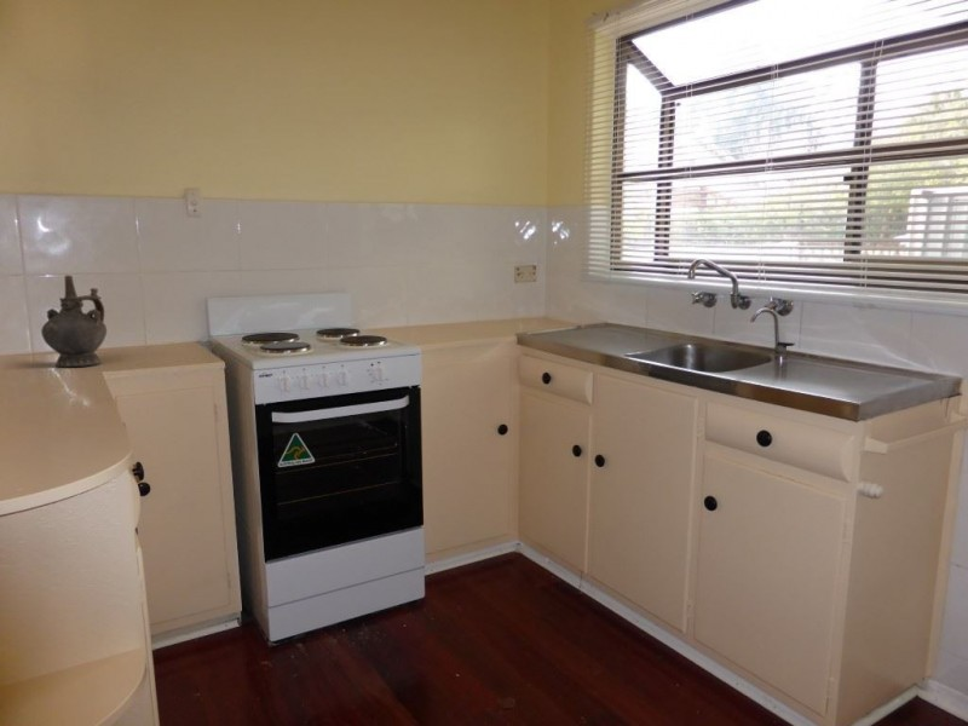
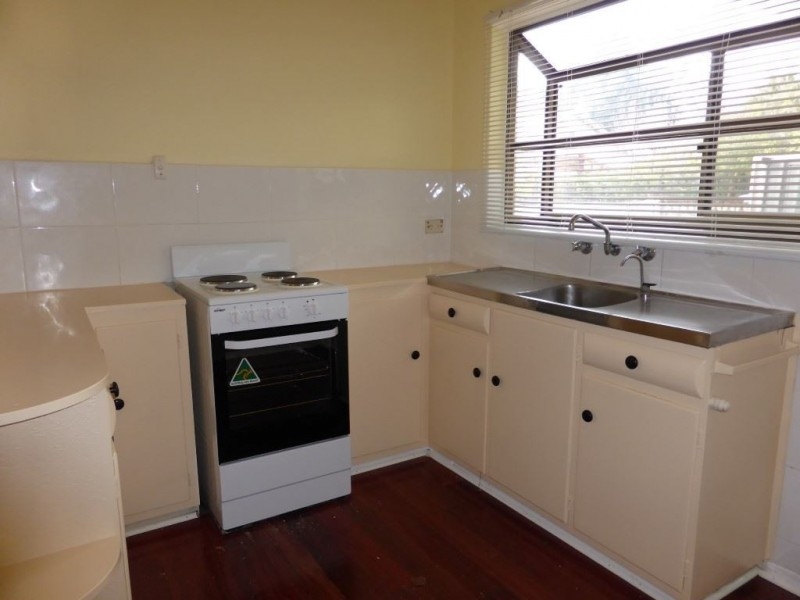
- ceremonial vessel (76, 319)
